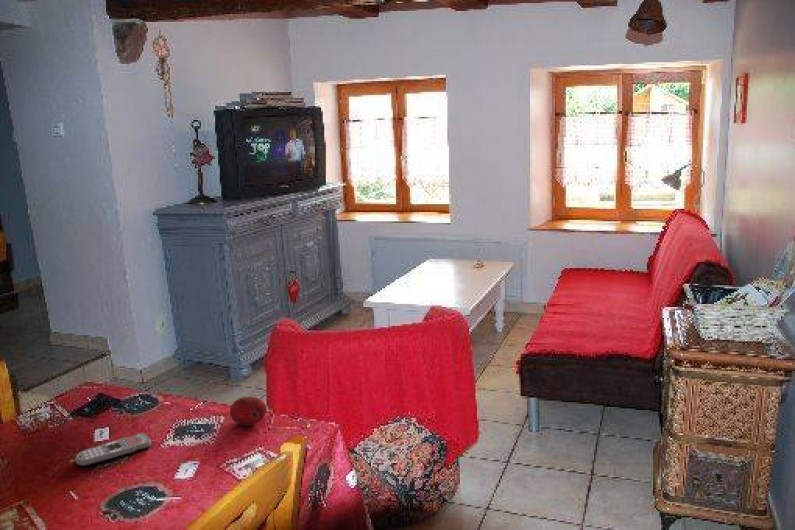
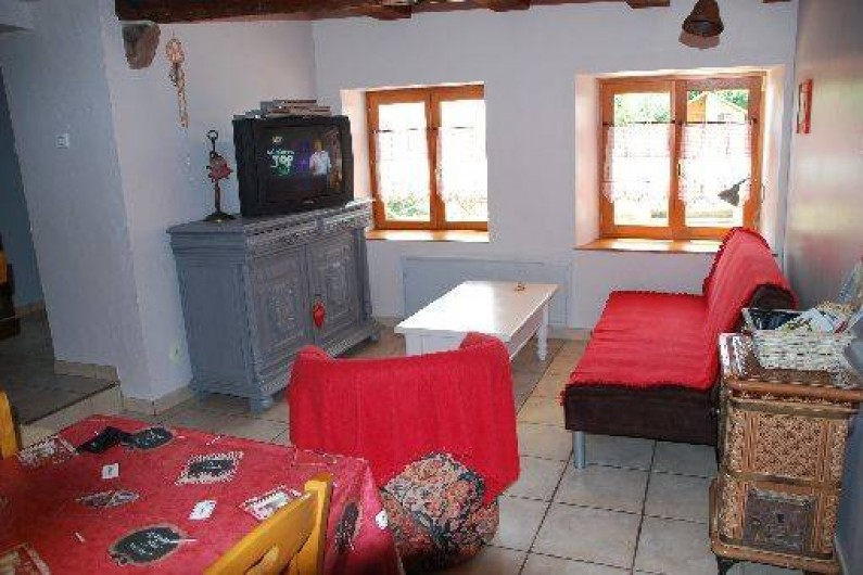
- fruit (247, 409)
- remote control (113, 450)
